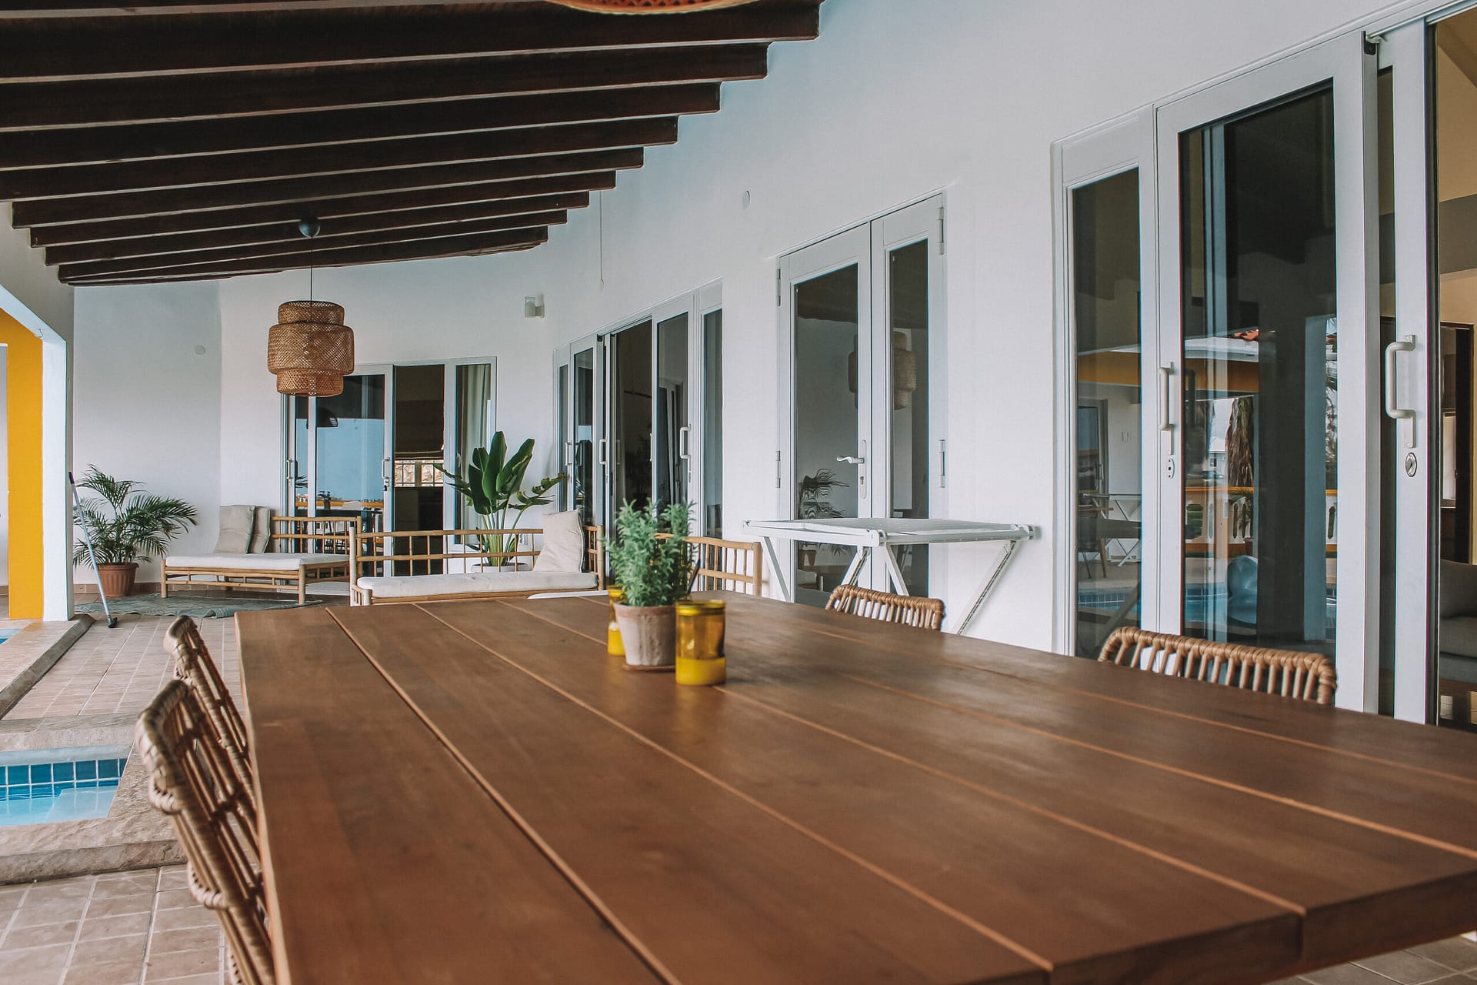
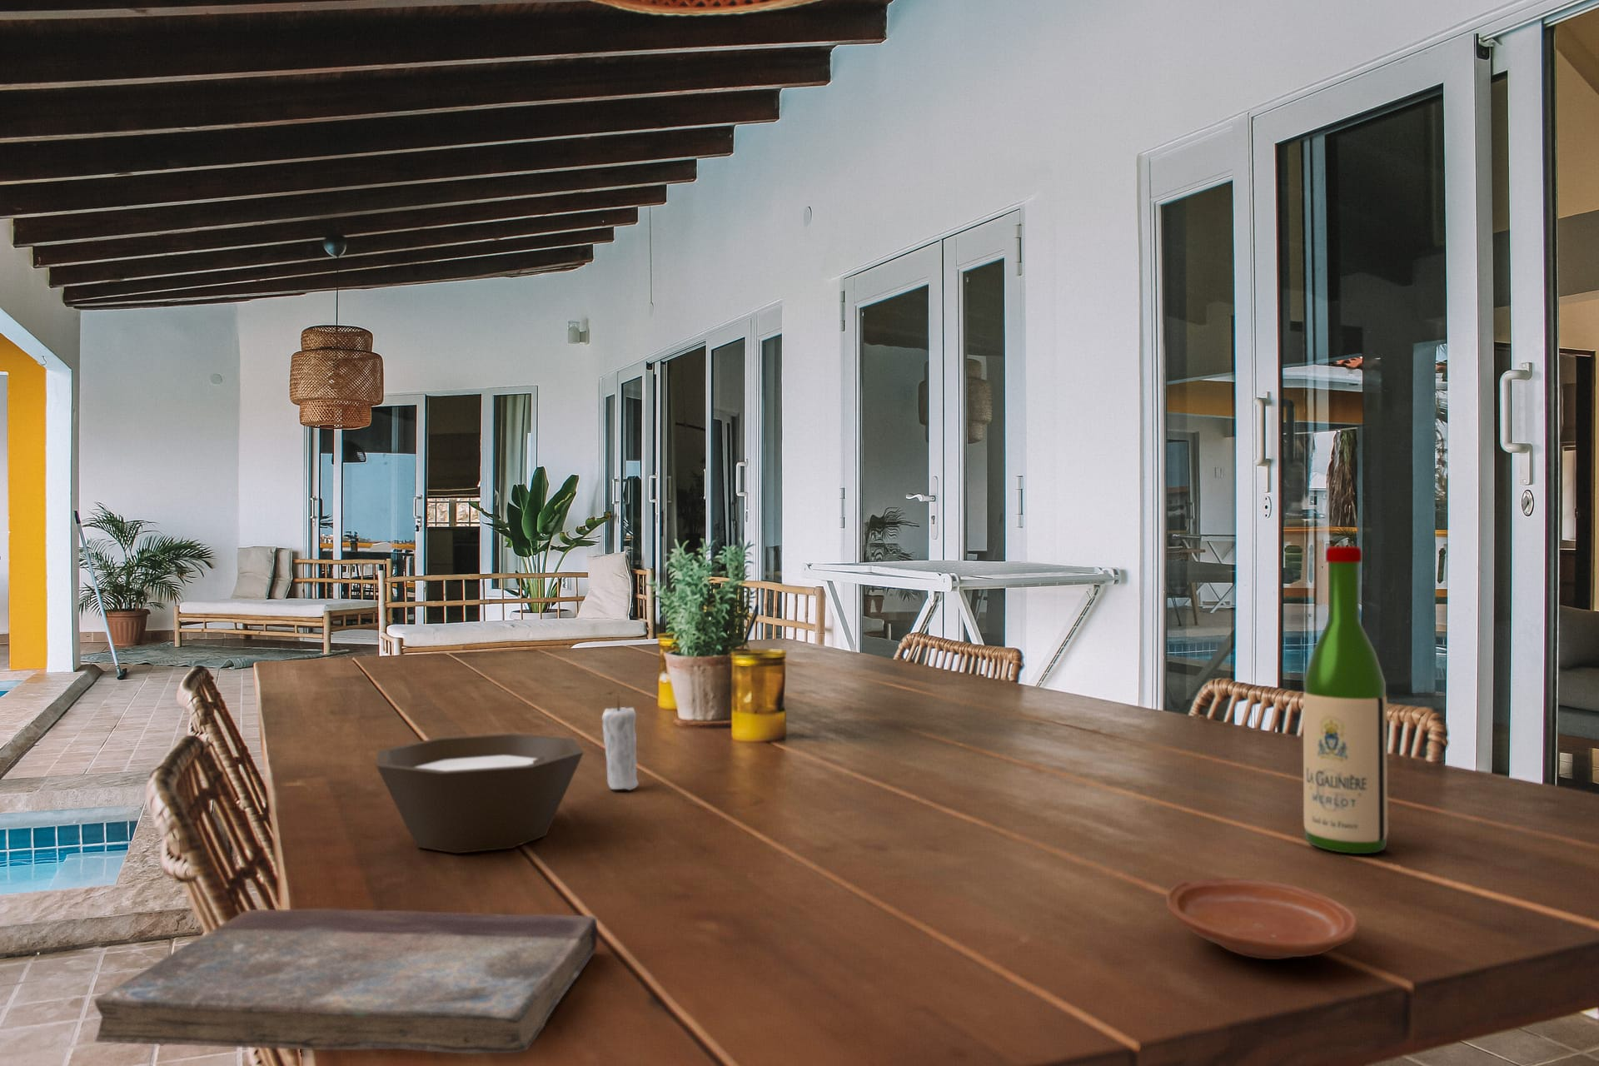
+ plate (1260, 924)
+ wine bottle (1344, 695)
+ candle (620, 739)
+ book (370, 971)
+ bowl (481, 792)
